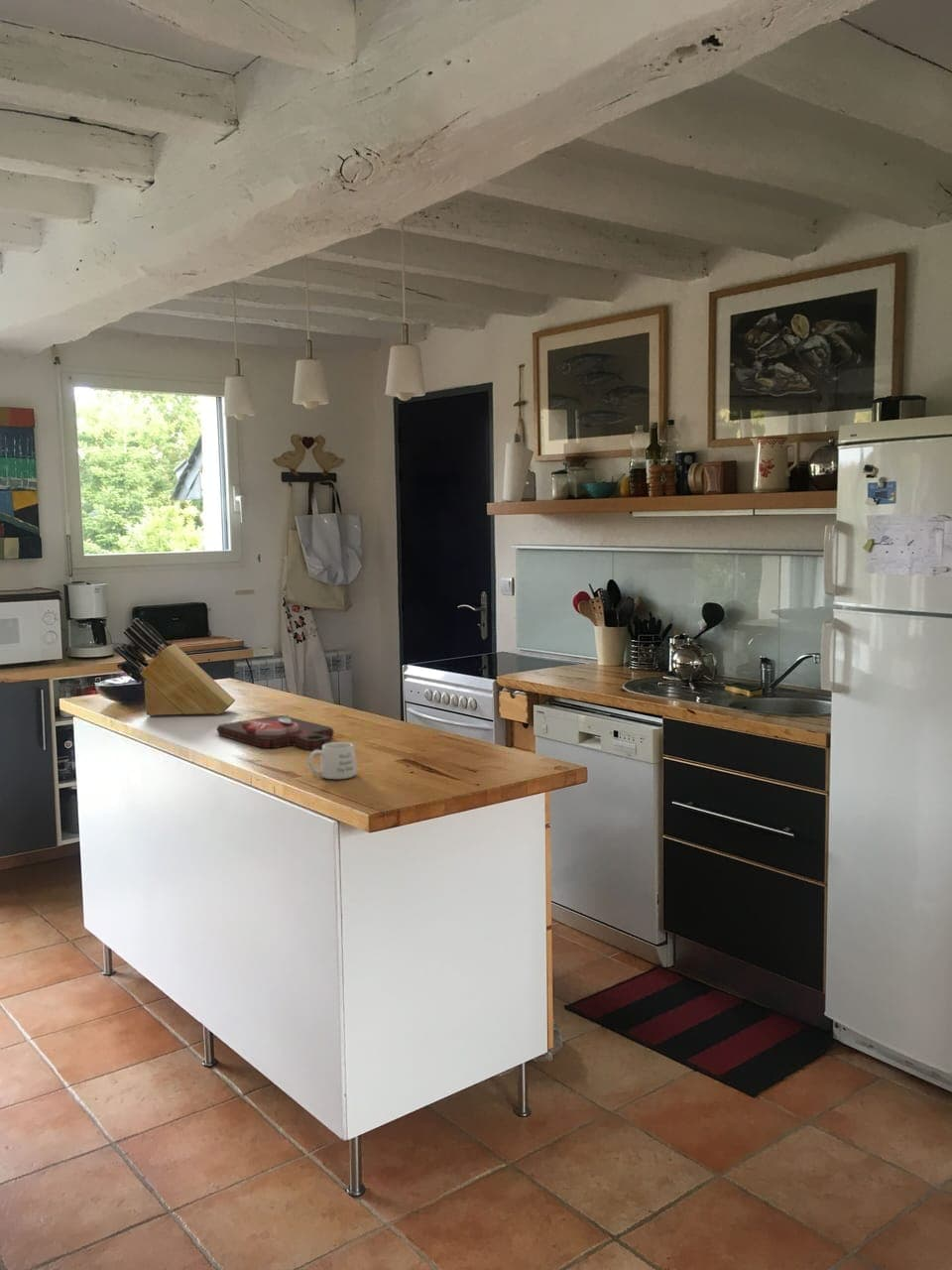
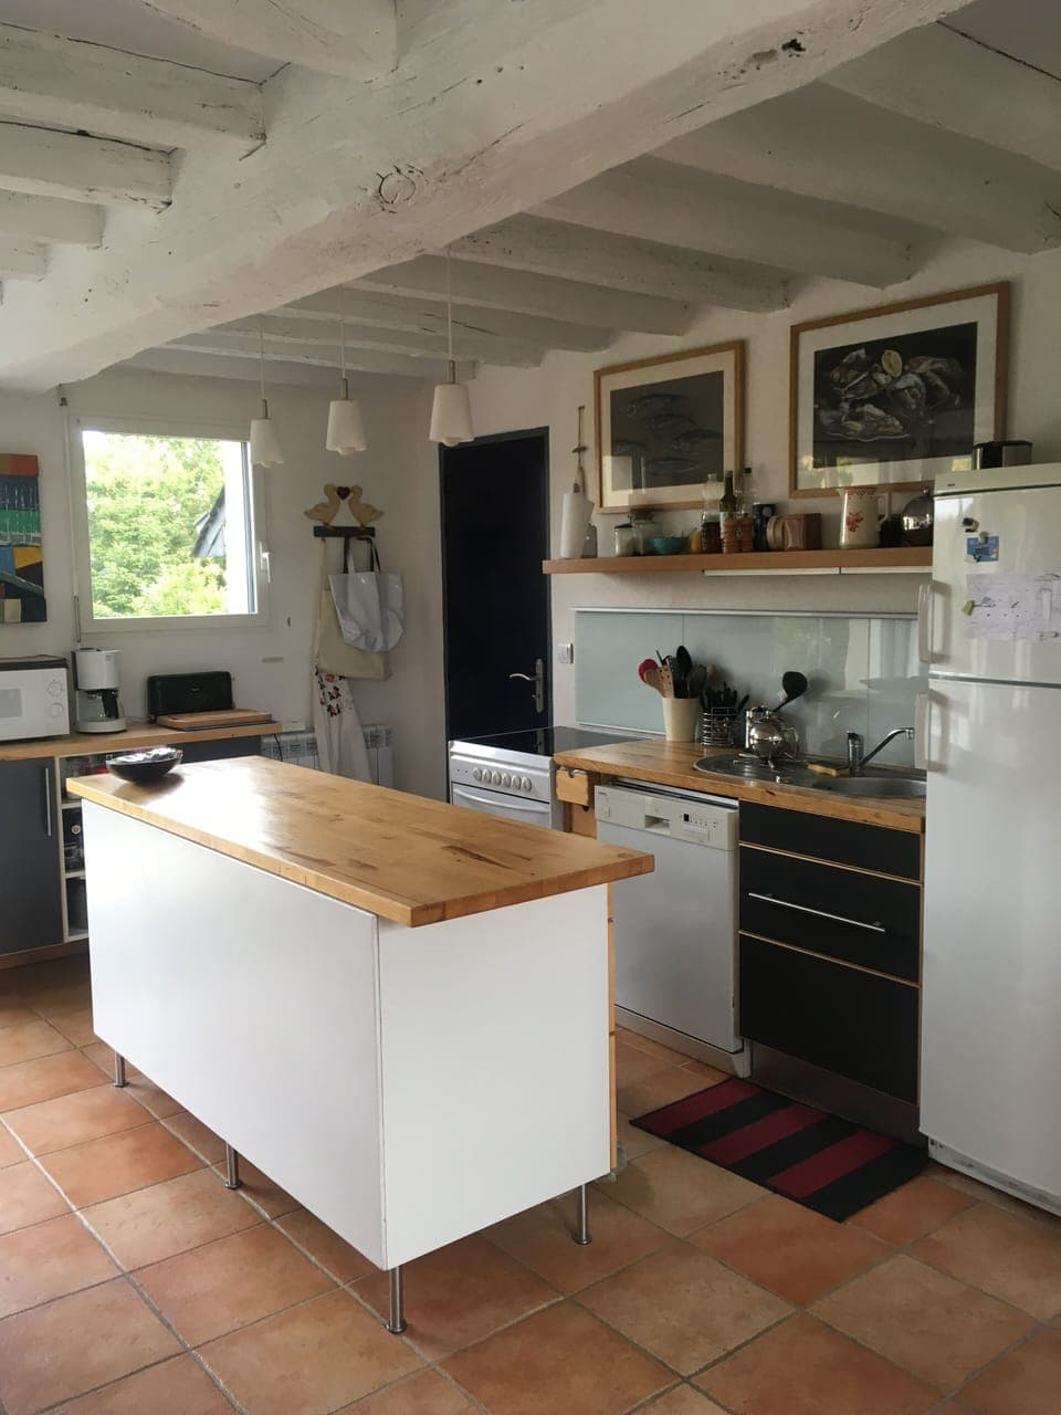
- cutting board (284, 728)
- mug (331, 761)
- knife block (175, 665)
